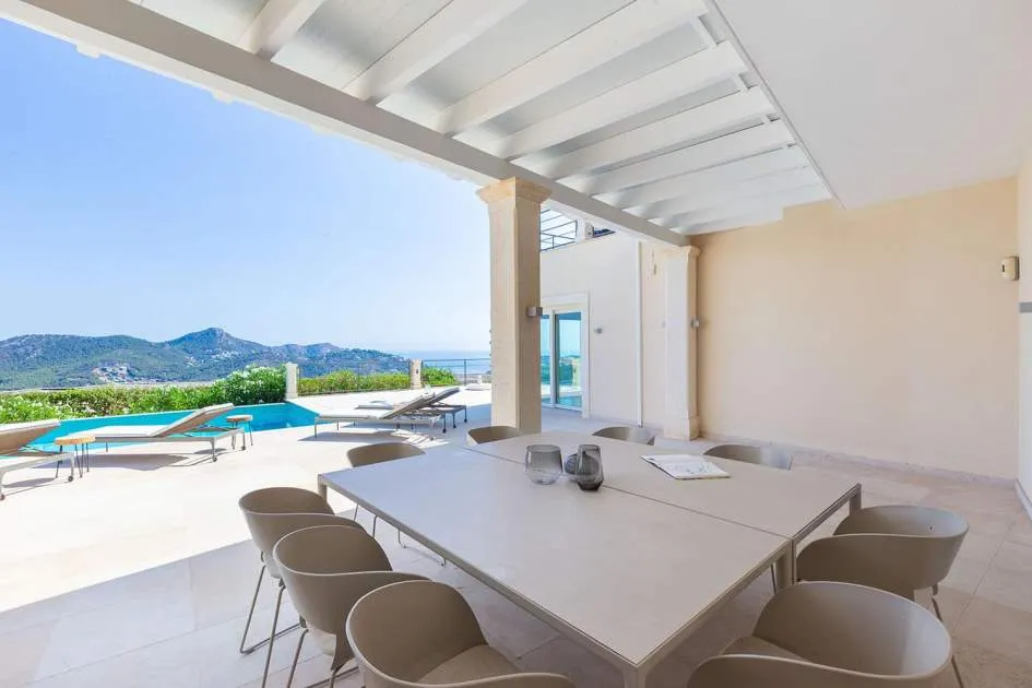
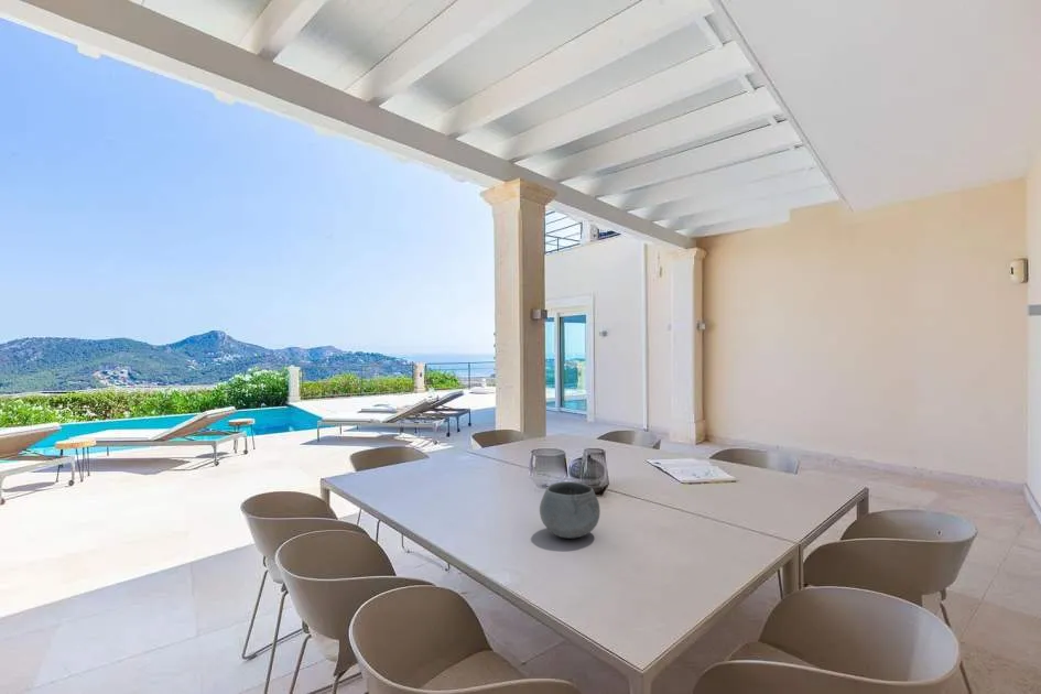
+ bowl (570, 510)
